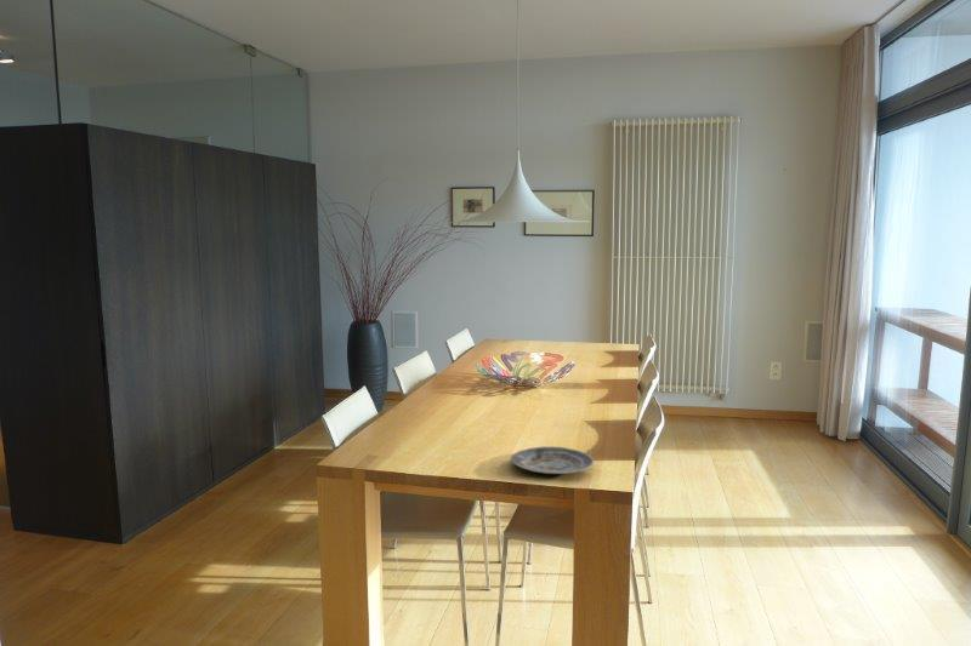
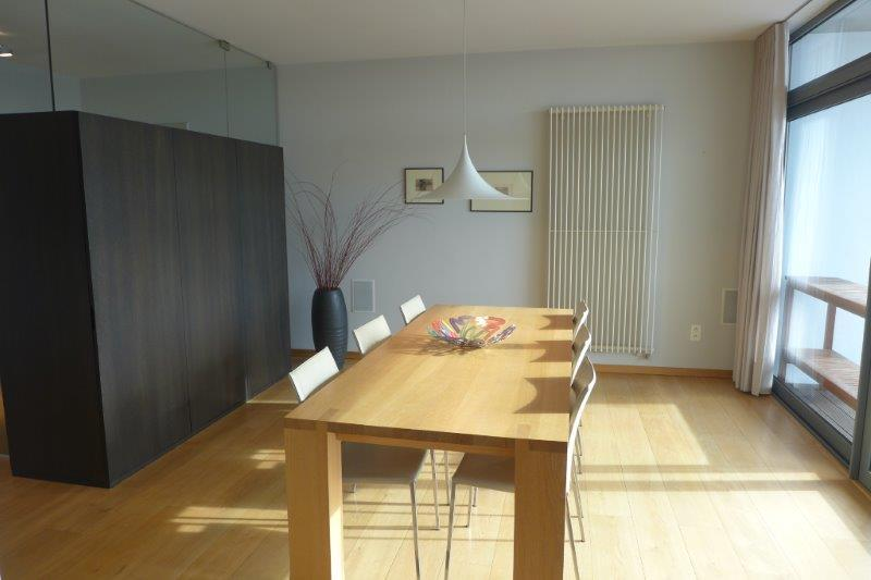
- plate (551, 462)
